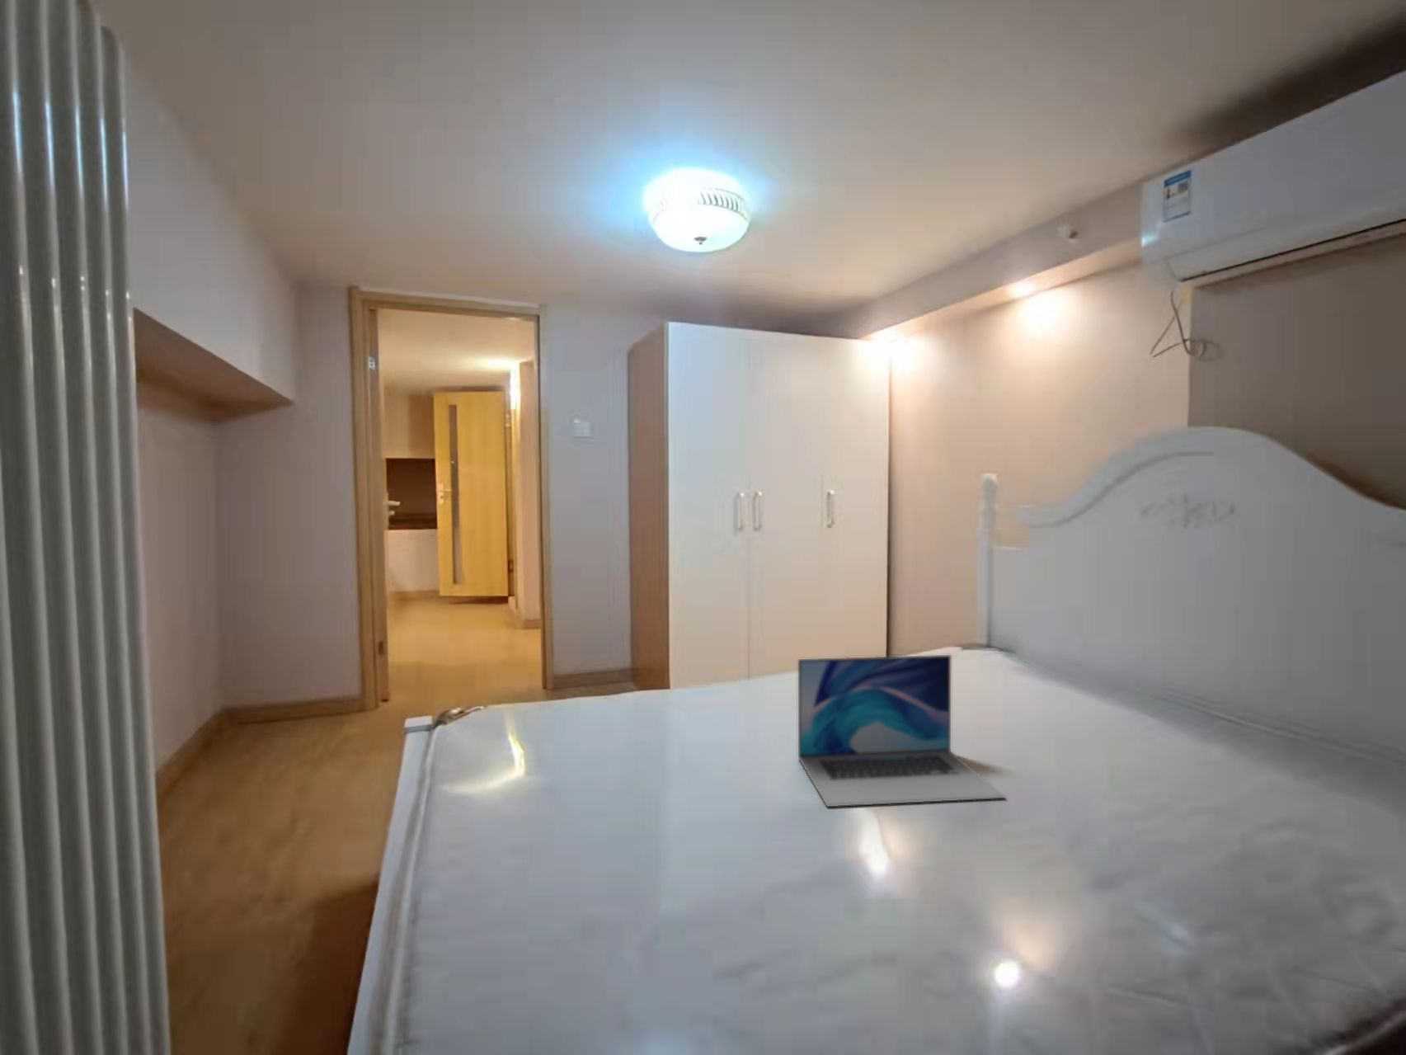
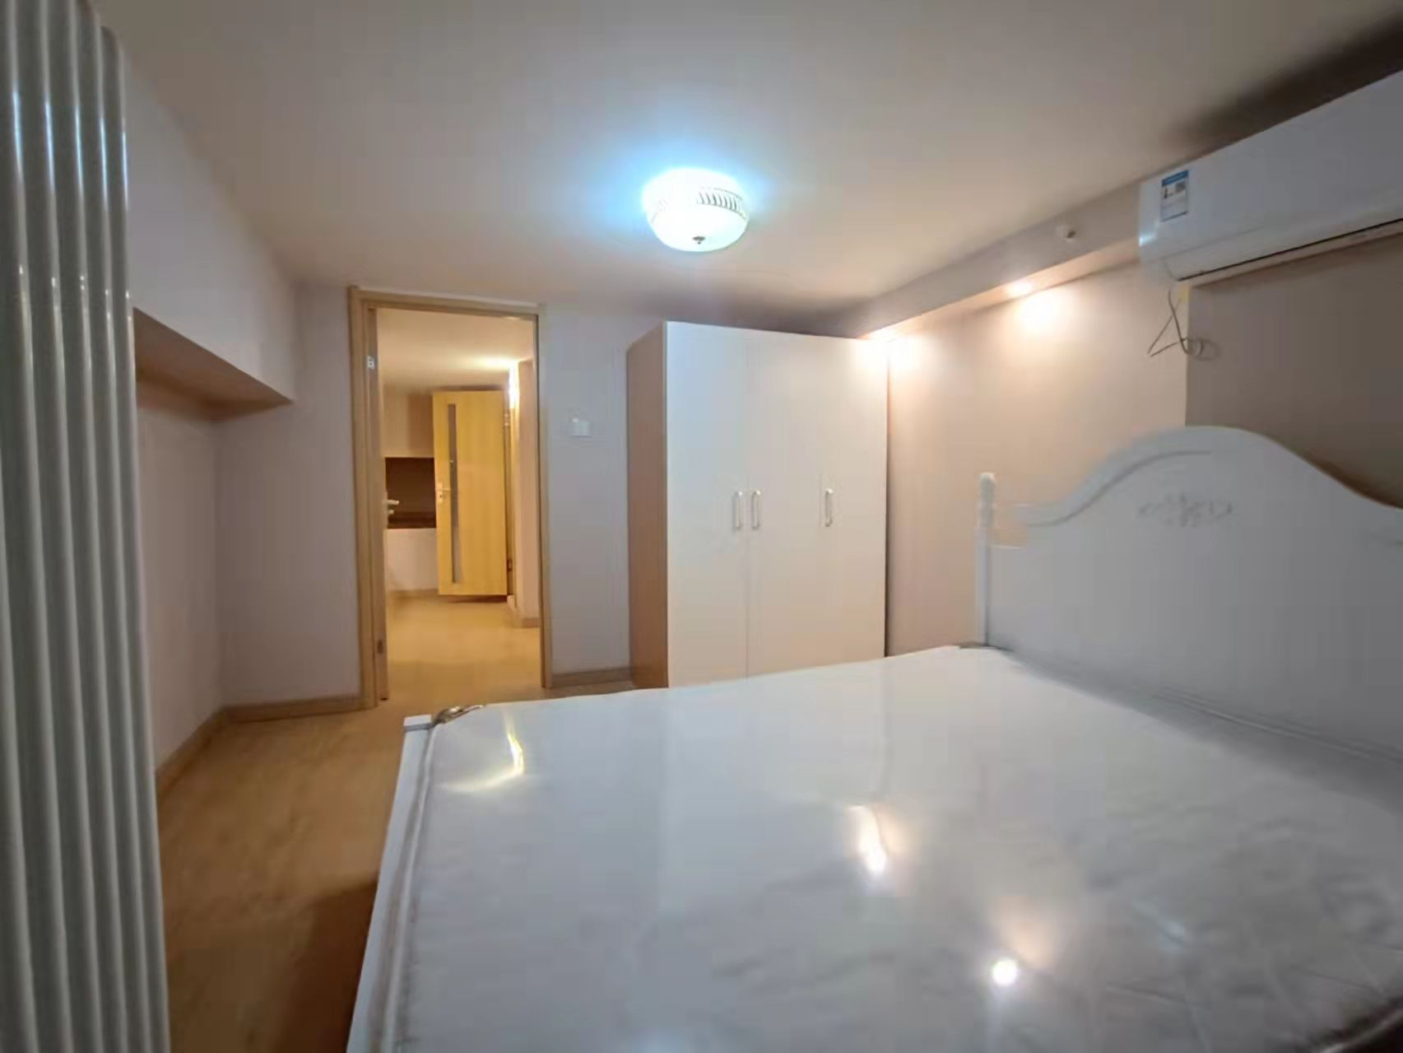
- laptop (894, 724)
